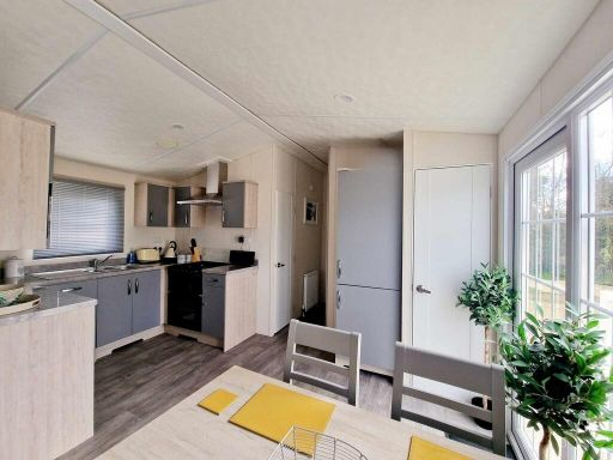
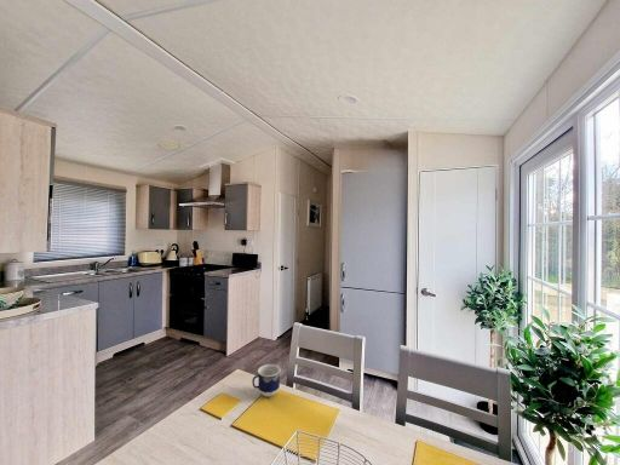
+ cup (265, 381)
